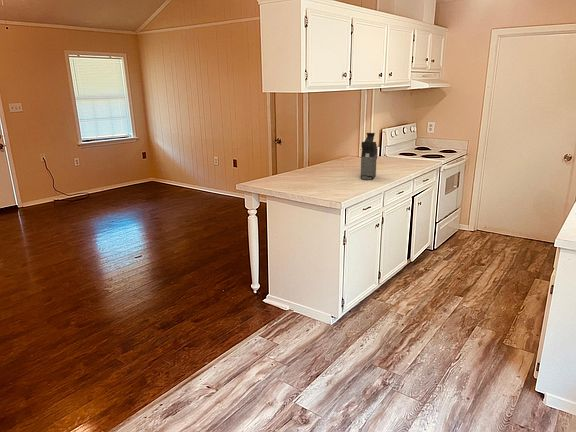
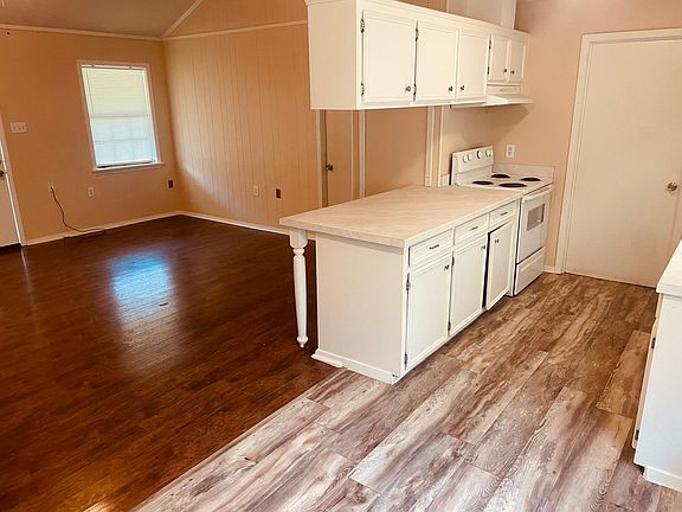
- coffee maker (369, 156)
